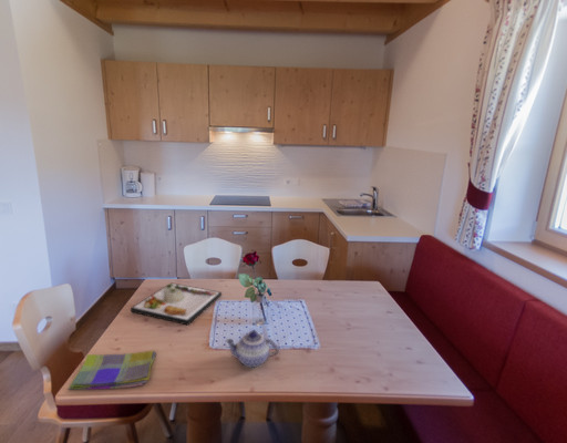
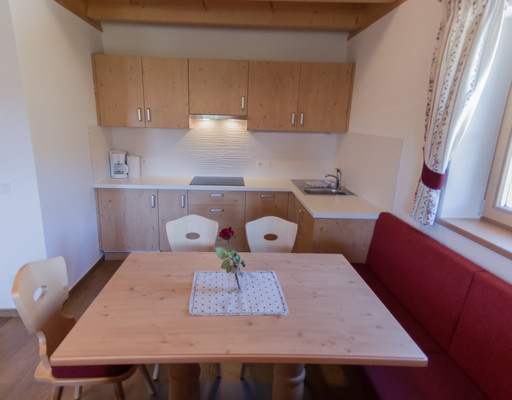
- teapot (251, 346)
- dinner plate (178, 297)
- dish towel (116, 368)
